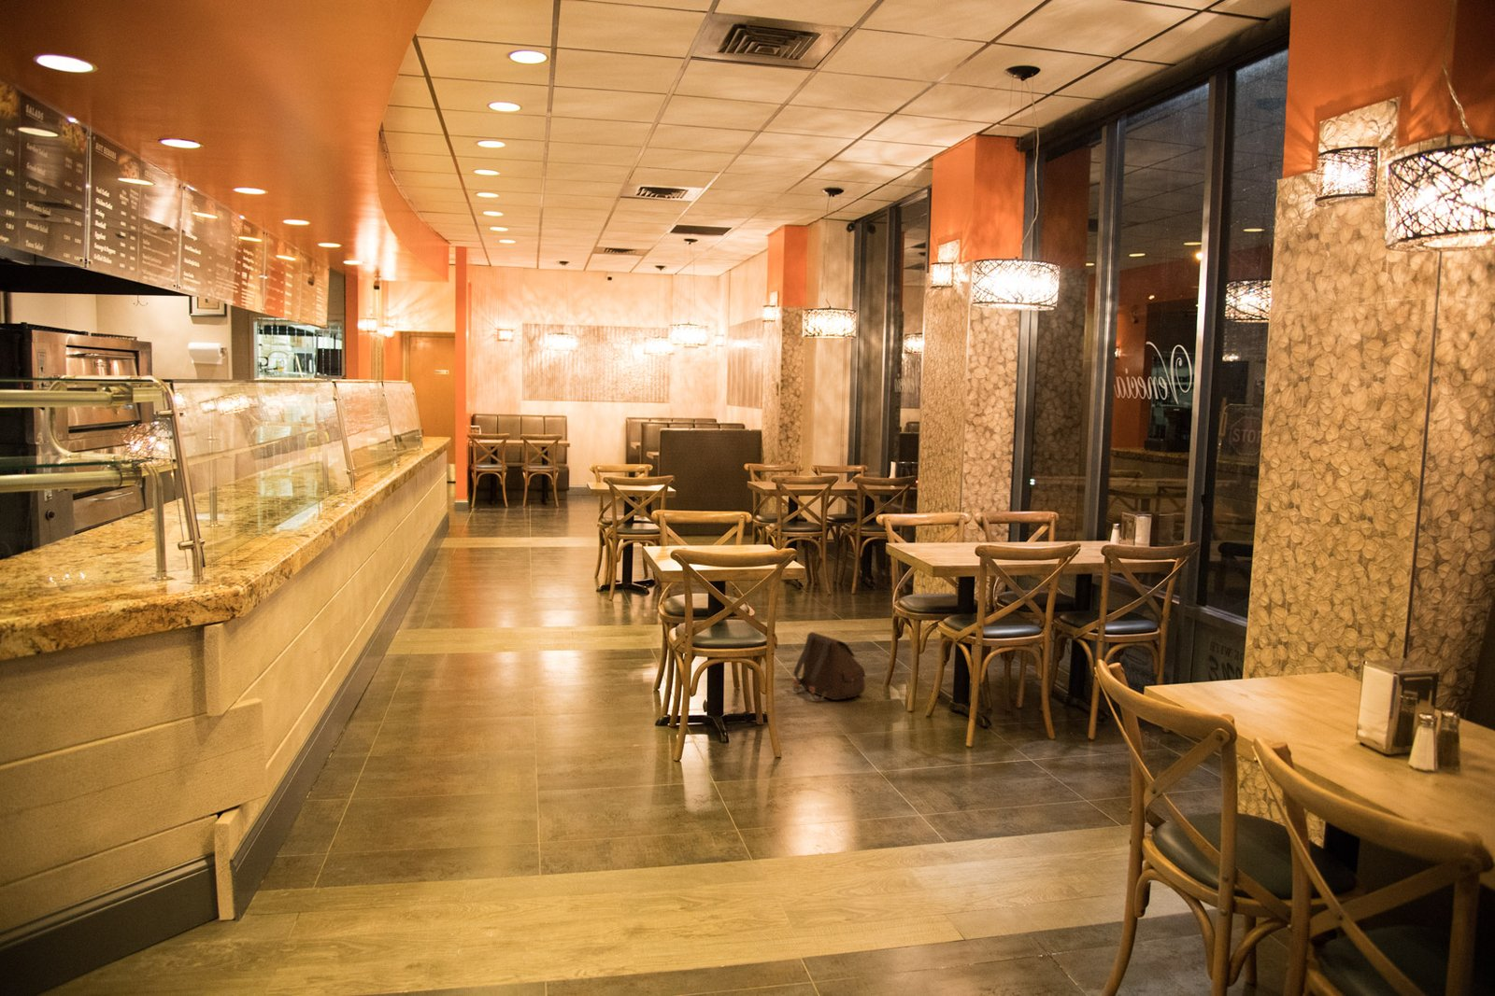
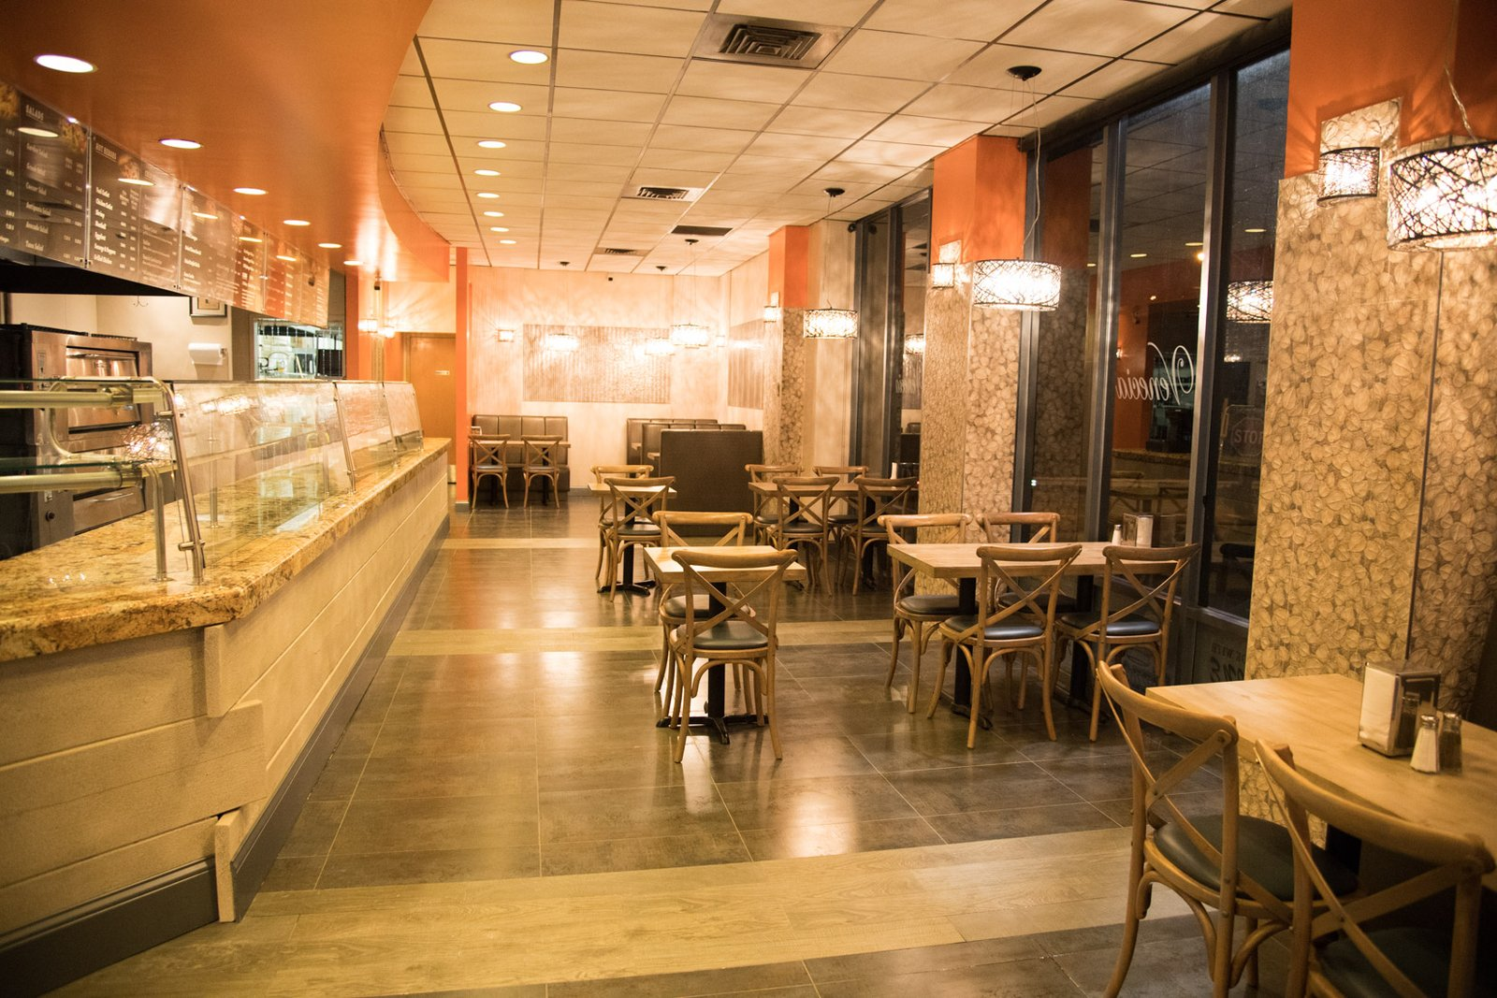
- satchel (826, 665)
